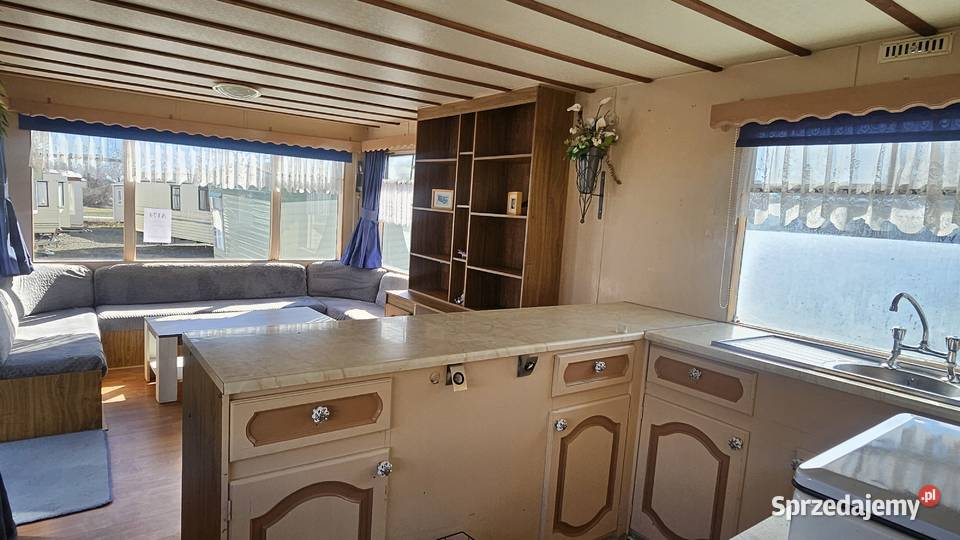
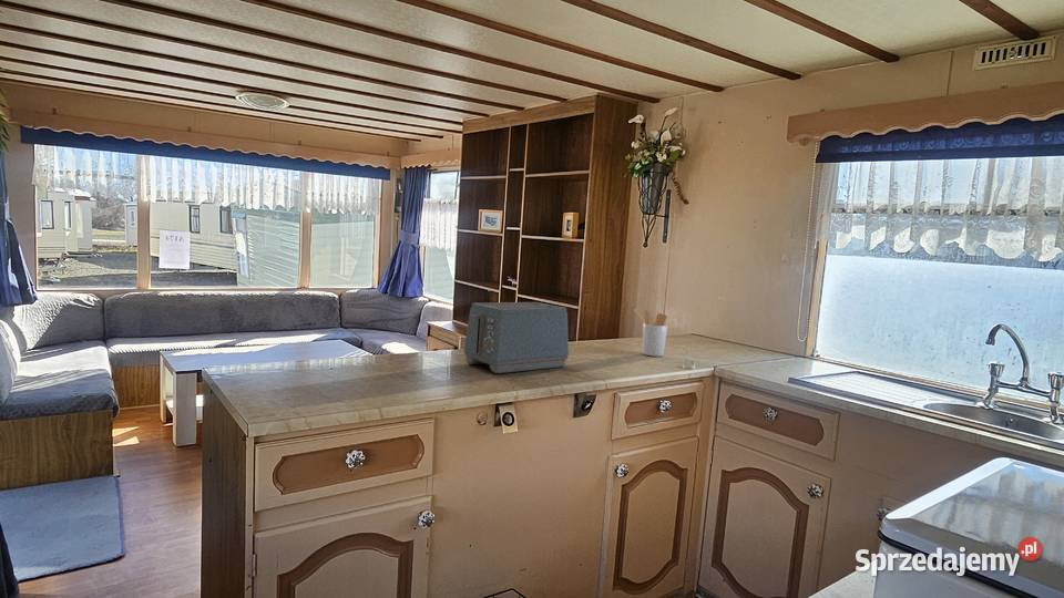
+ utensil holder (649, 330)
+ toaster (513, 336)
